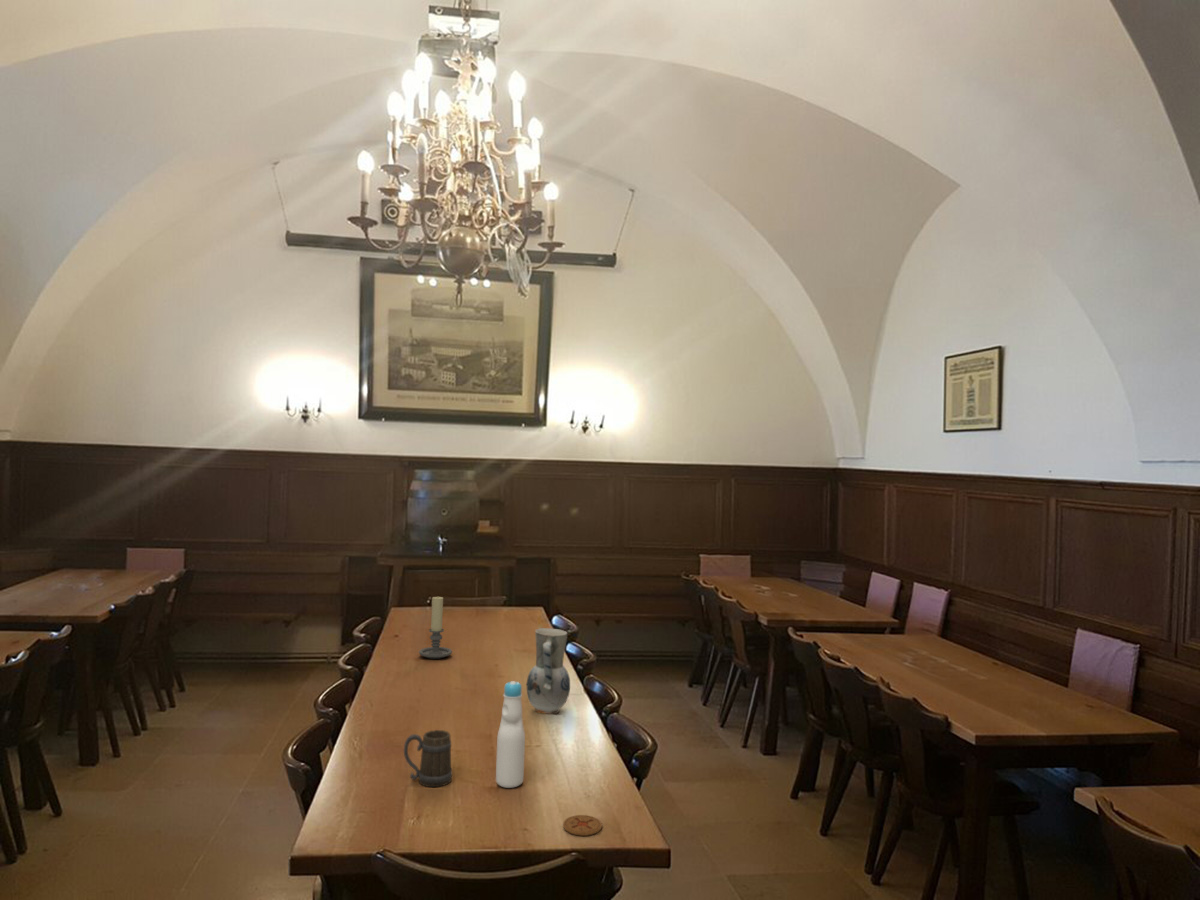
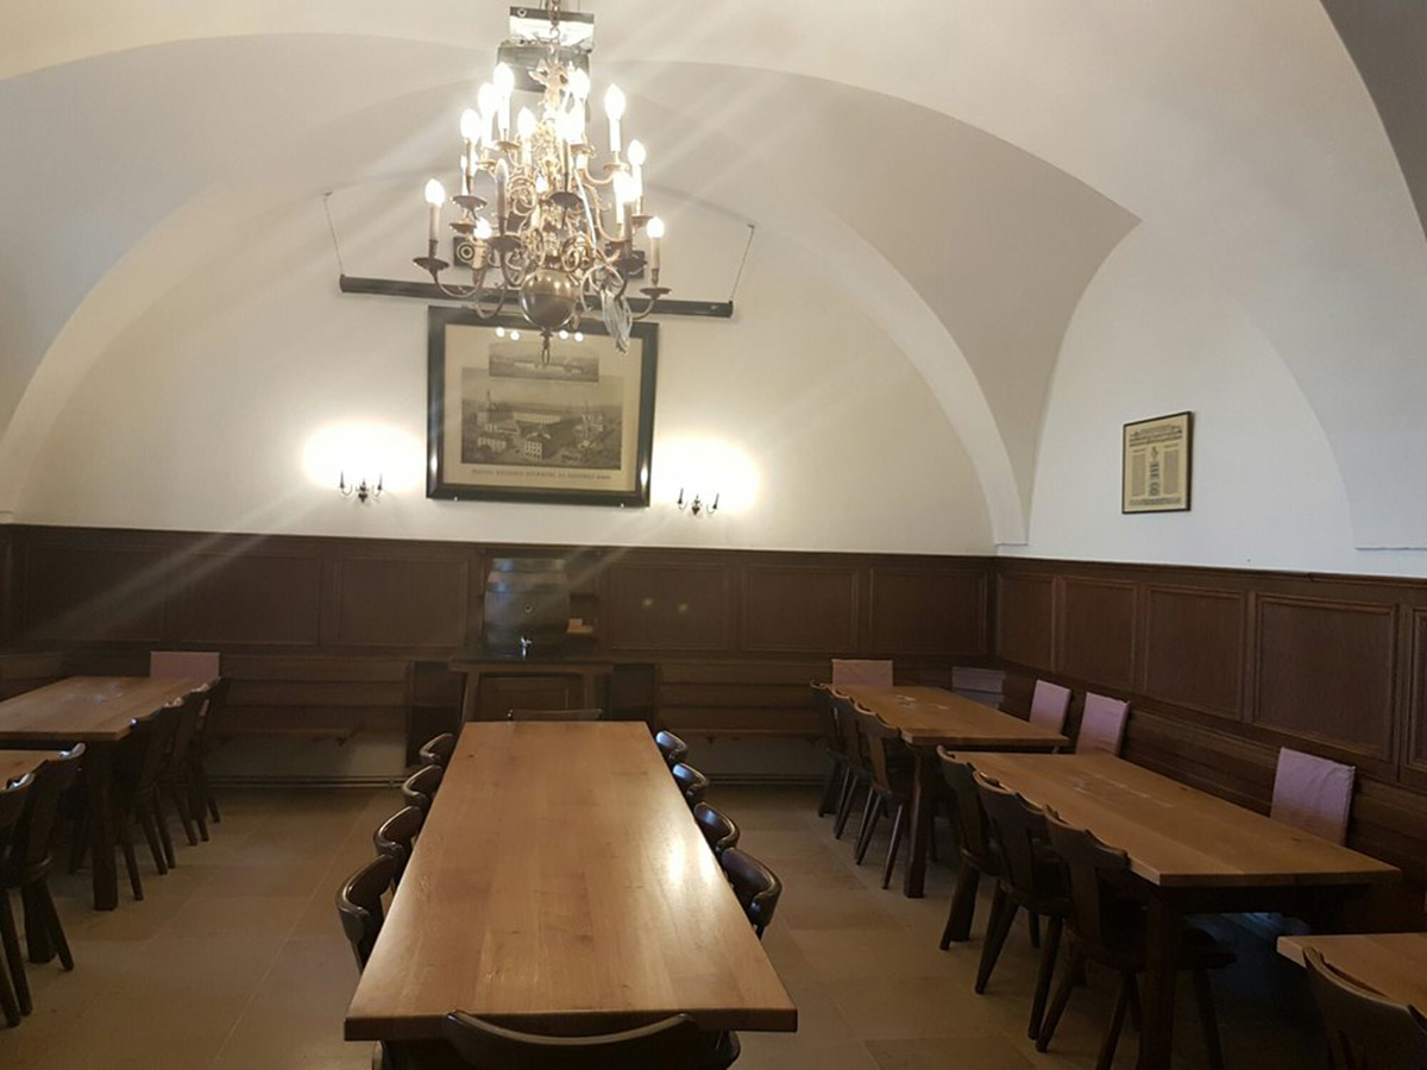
- vase (549, 670)
- candle holder (436, 625)
- coaster (582, 825)
- beer mug (428, 757)
- bottle (511, 732)
